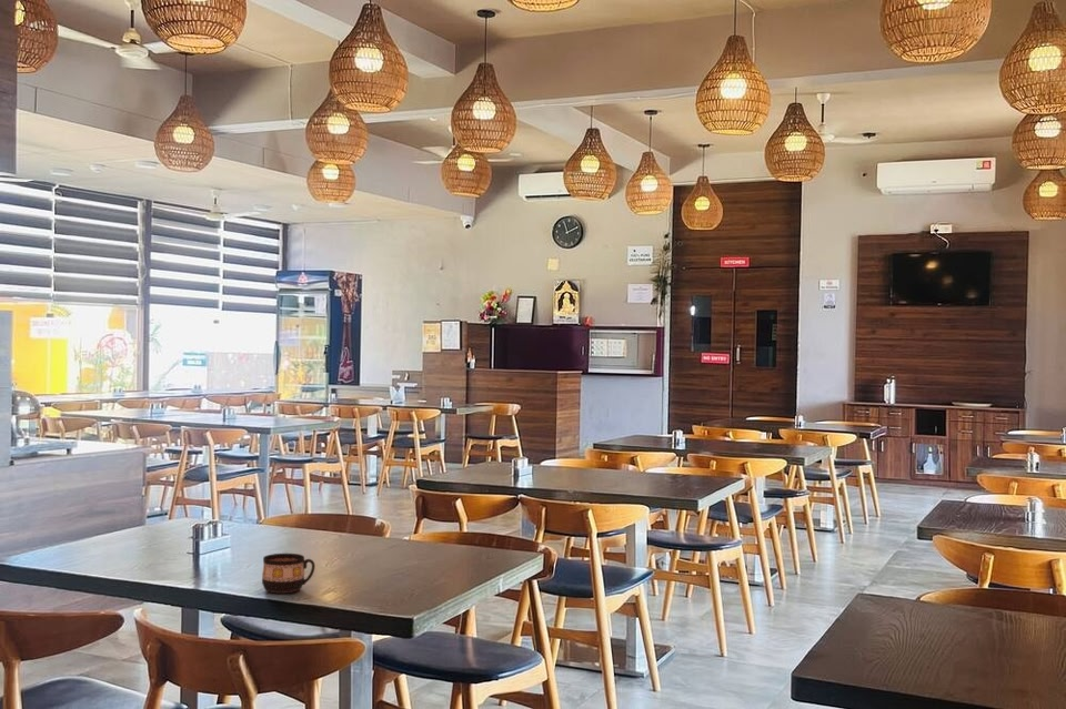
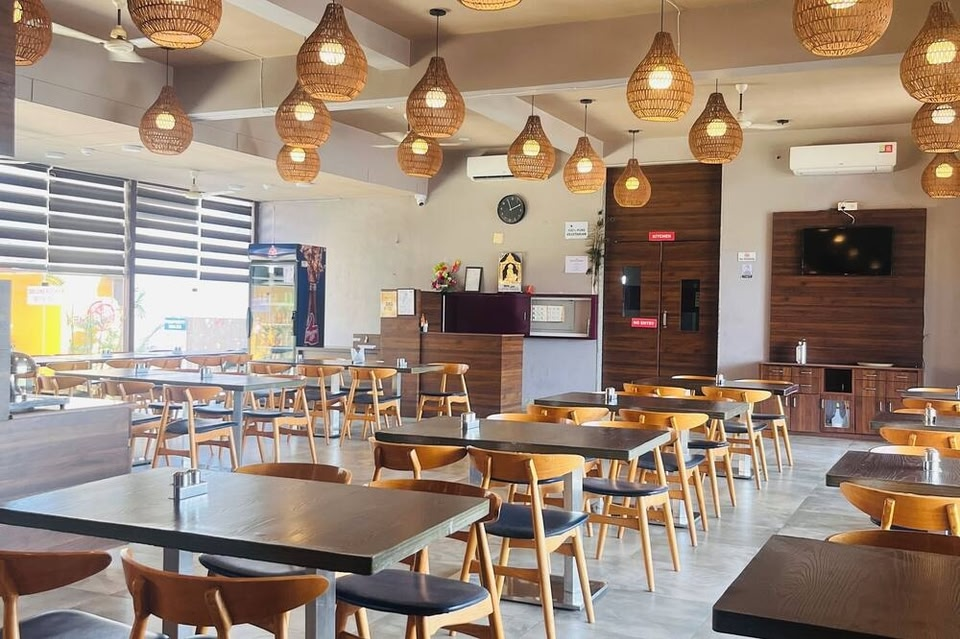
- cup (284, 574)
